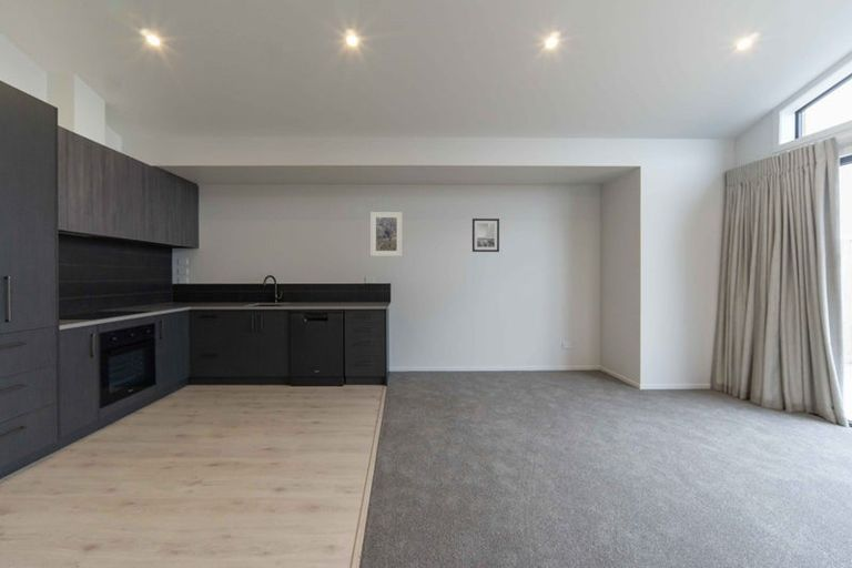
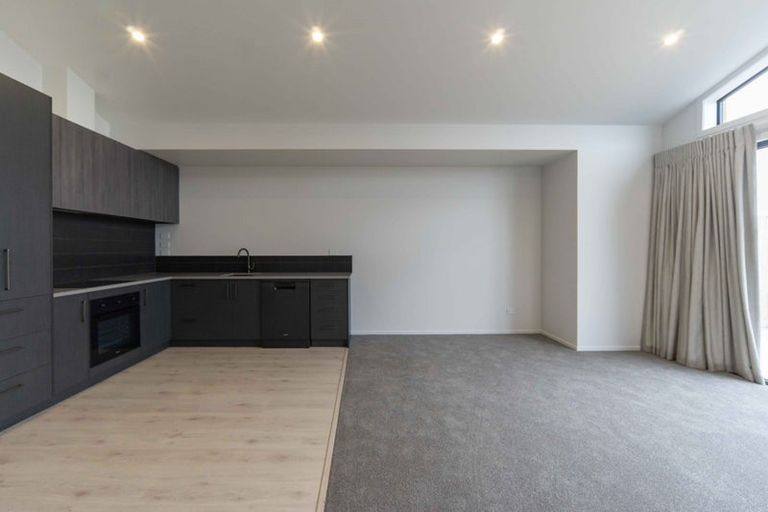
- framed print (386, 234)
- wall art (485, 235)
